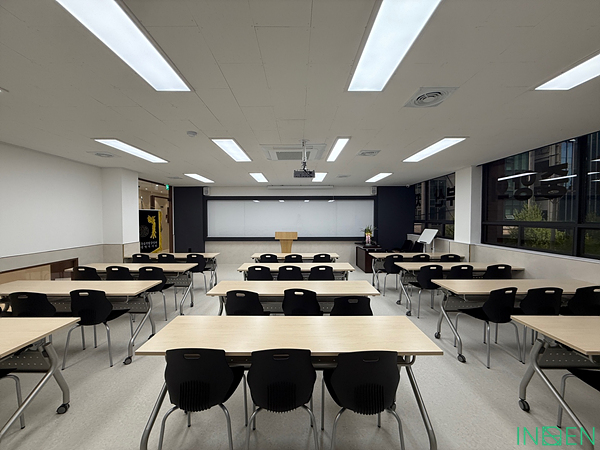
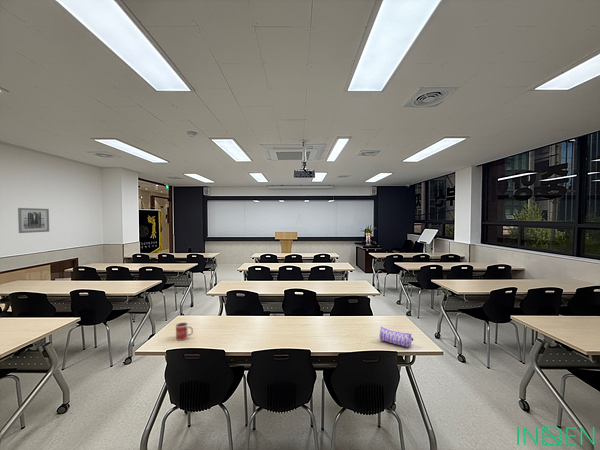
+ wall art (34, 220)
+ pencil case (395, 336)
+ mug (184, 331)
